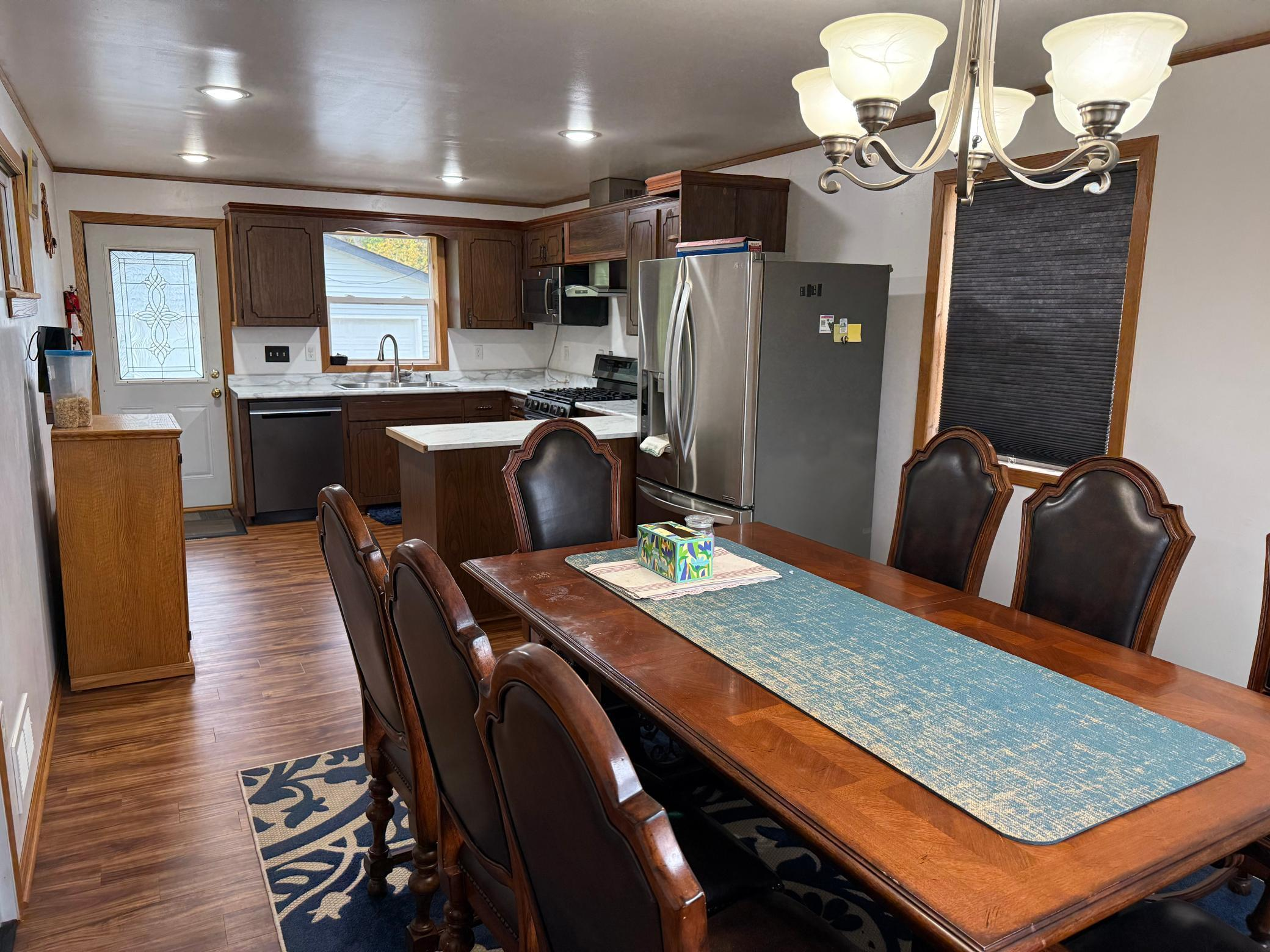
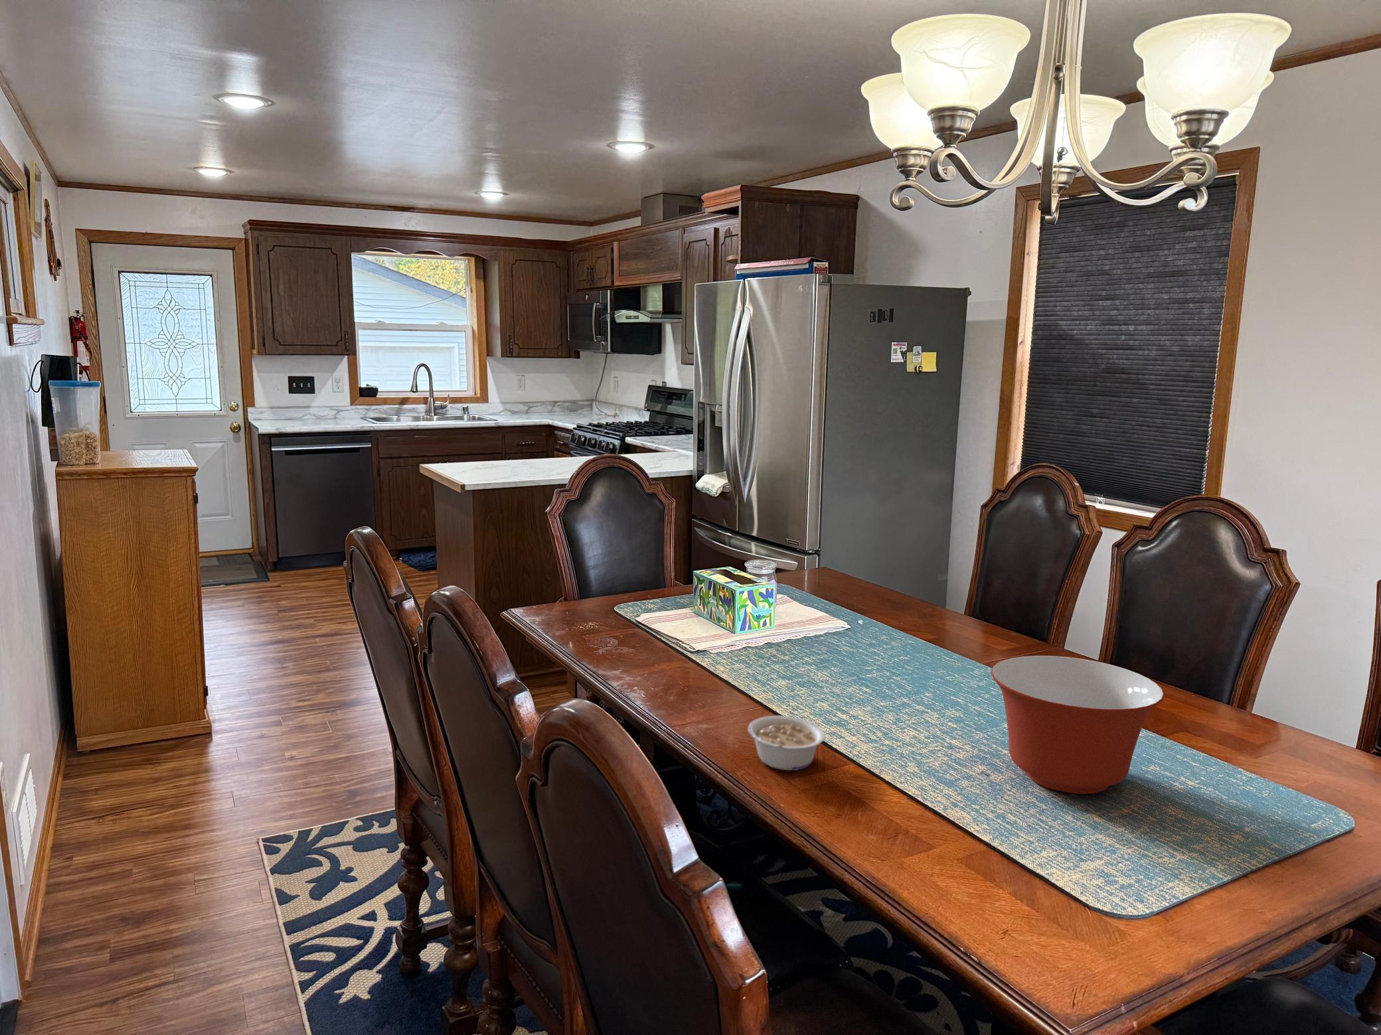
+ legume (787, 743)
+ mixing bowl (1070, 728)
